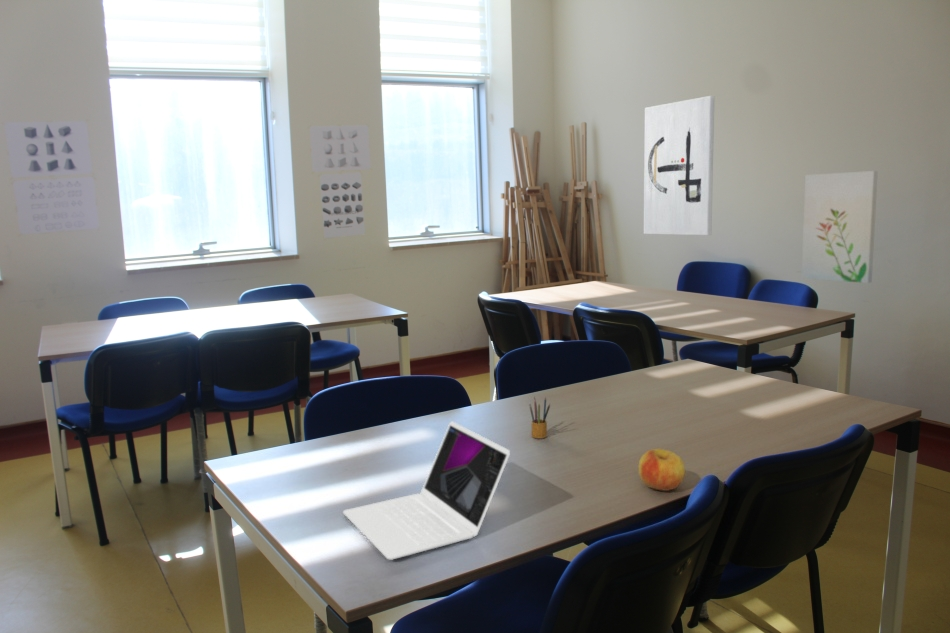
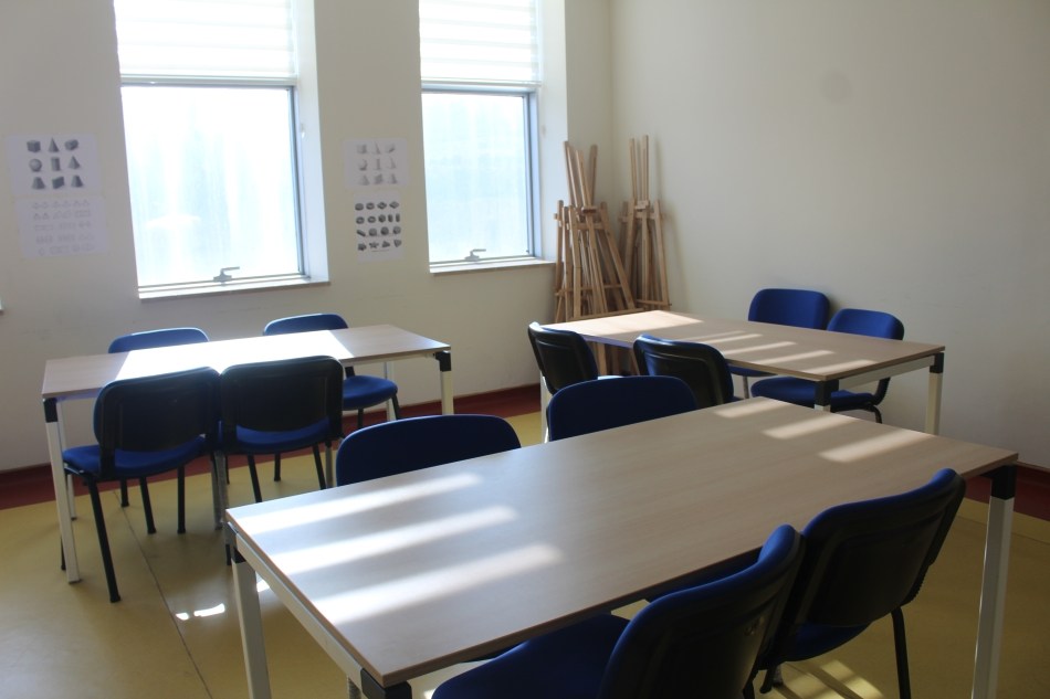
- wall art (677, 169)
- pencil box (539, 417)
- laptop (426, 479)
- wall art (837, 227)
- apple (661, 469)
